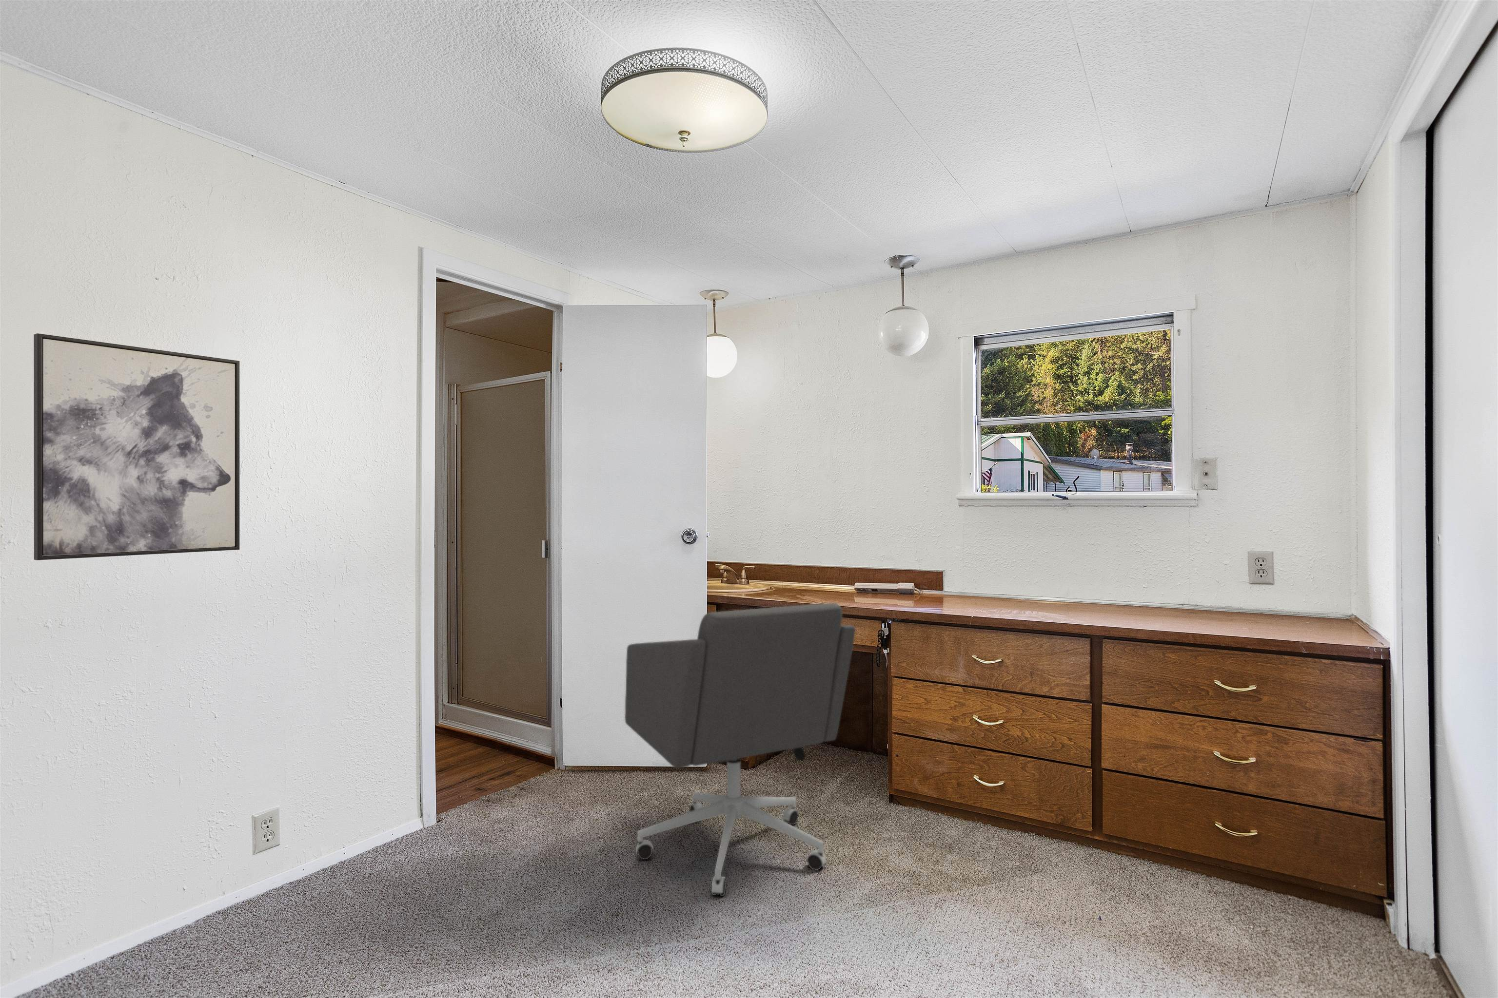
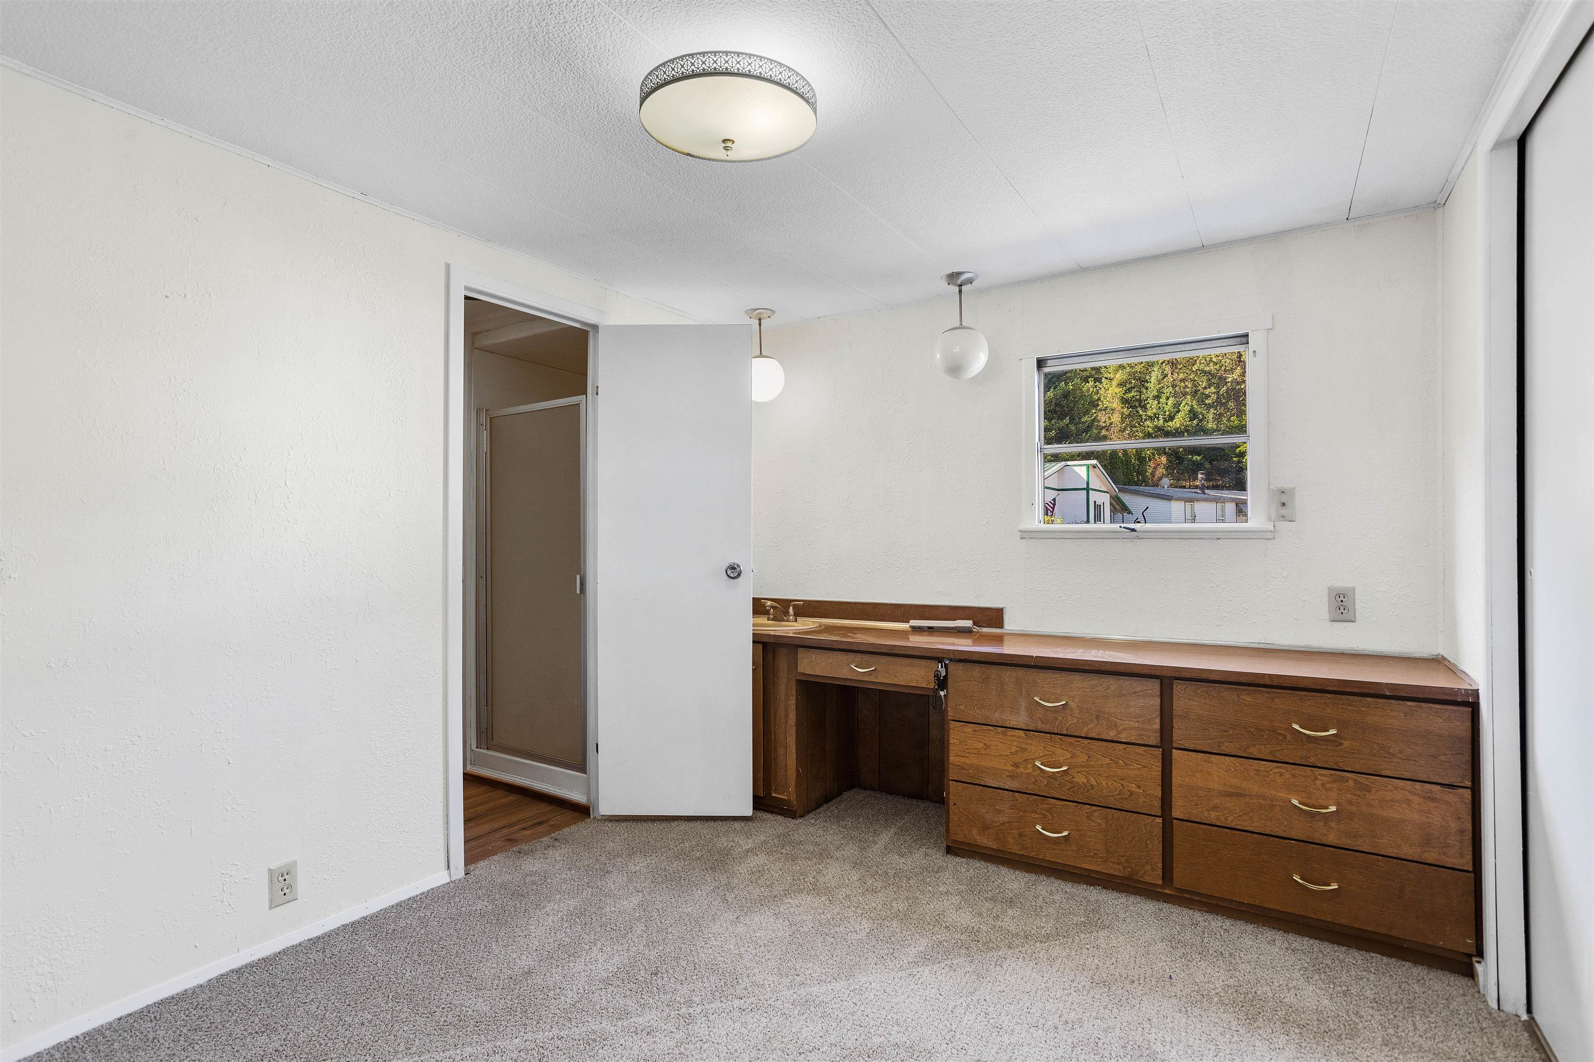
- wall art (146, 451)
- office chair (736, 724)
